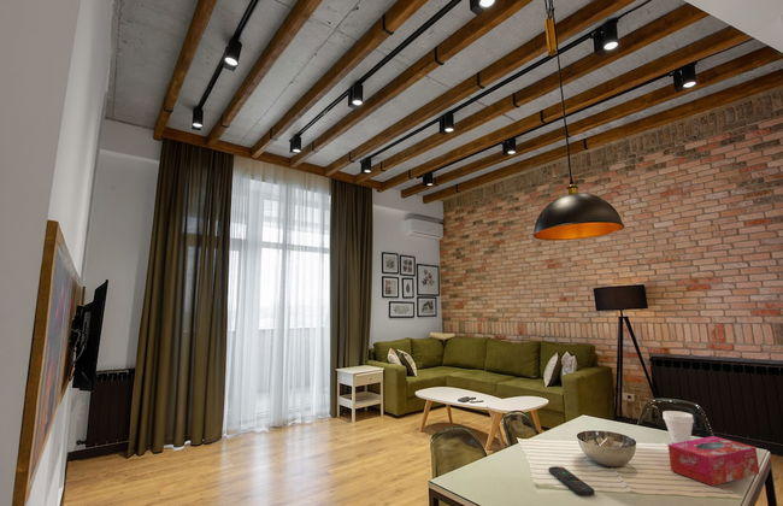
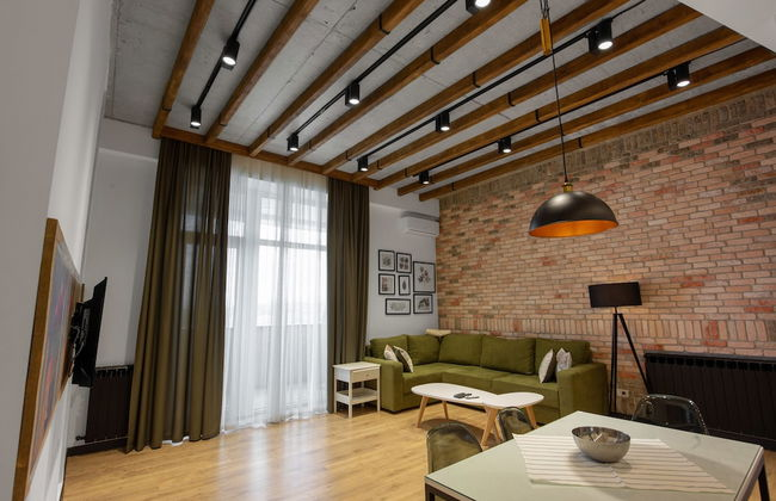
- tissue box (712, 458)
- remote control (570, 479)
- cup (678, 428)
